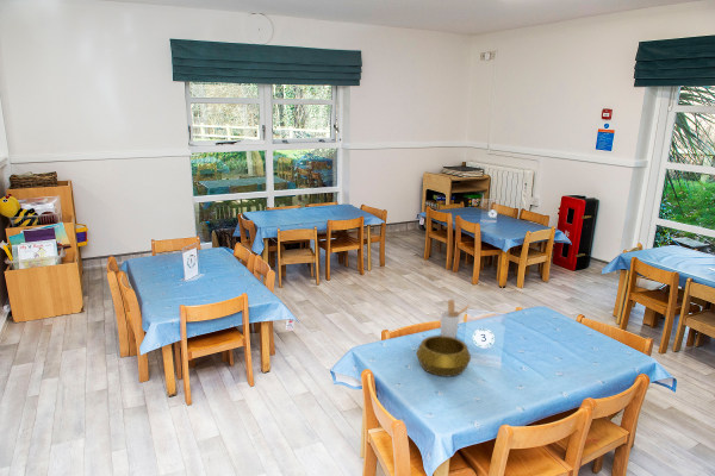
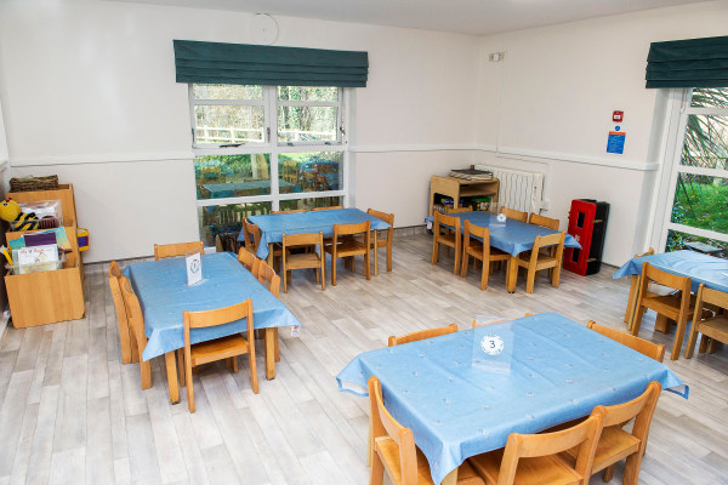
- decorative bowl (443, 355)
- utensil holder (454, 319)
